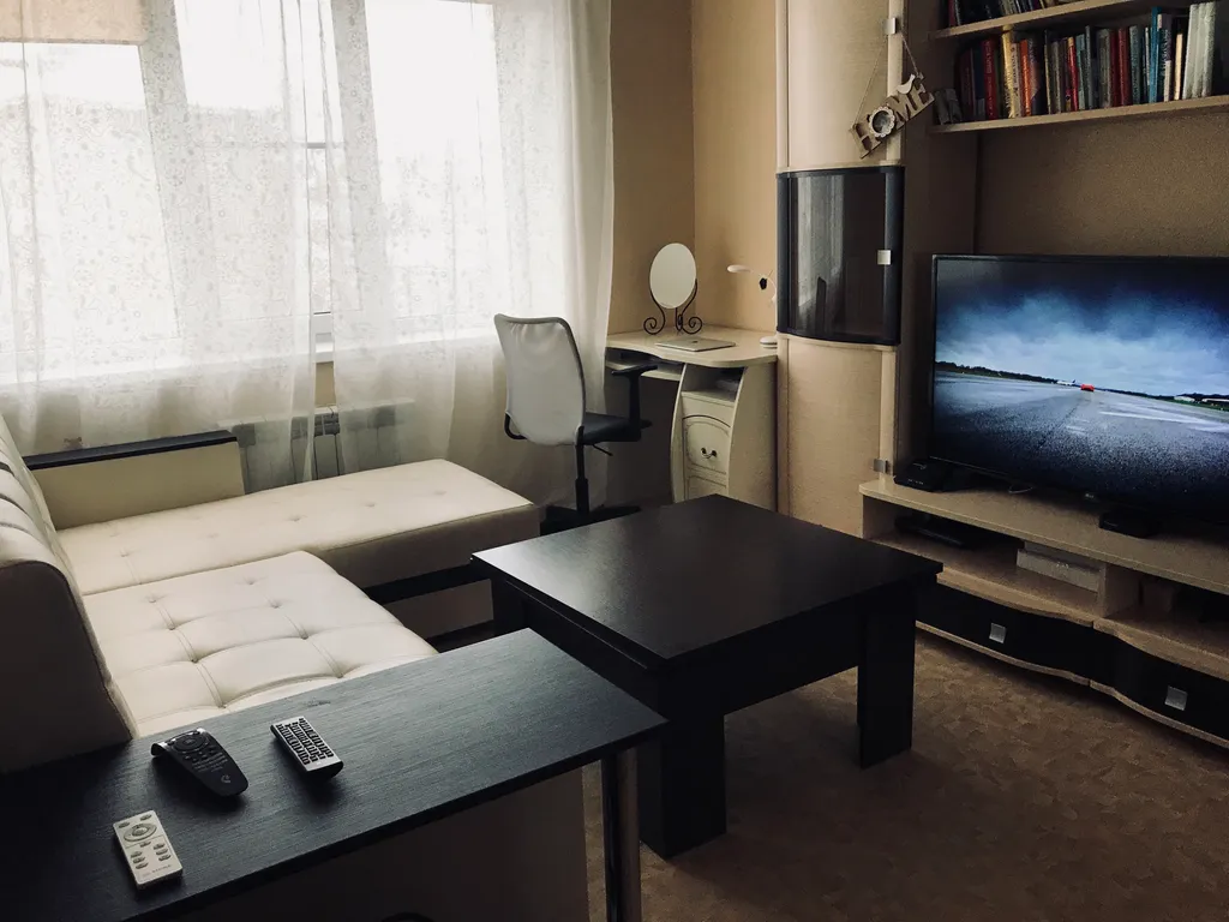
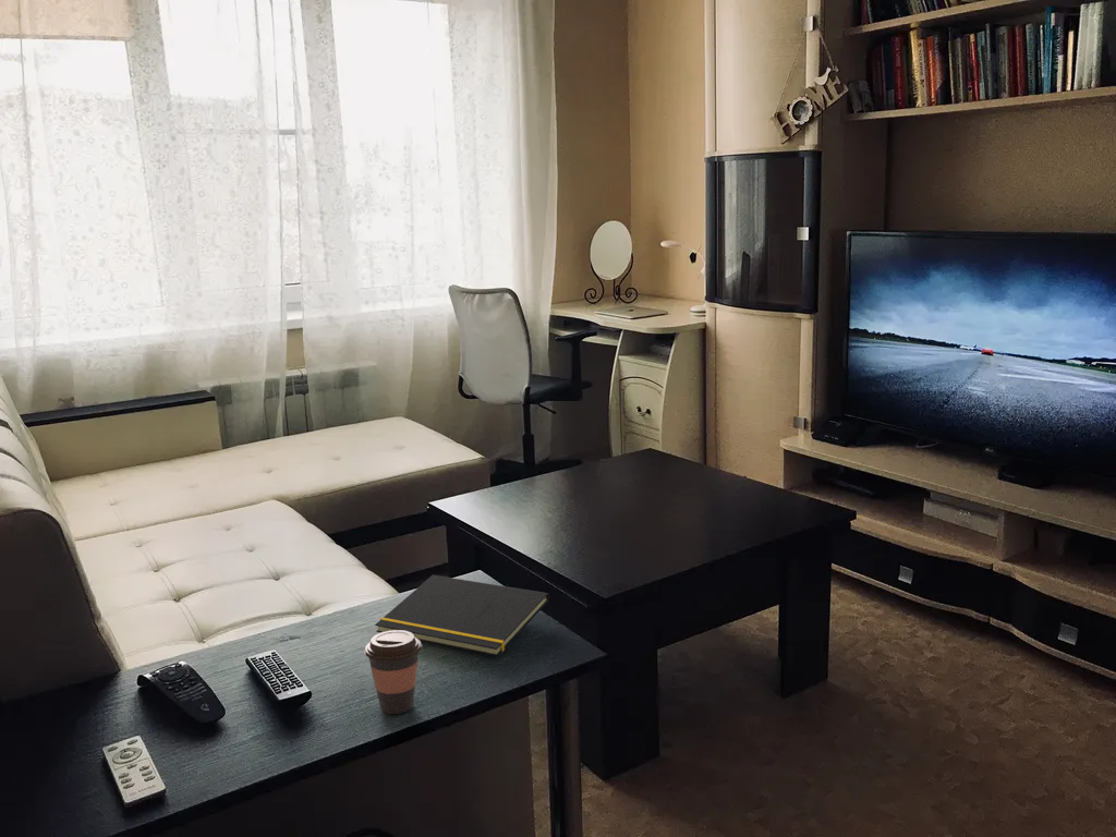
+ coffee cup (395, 672)
+ notepad (462, 611)
